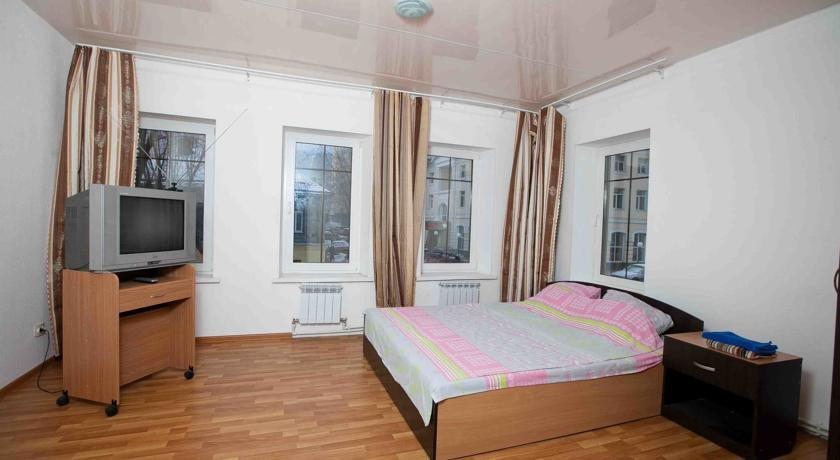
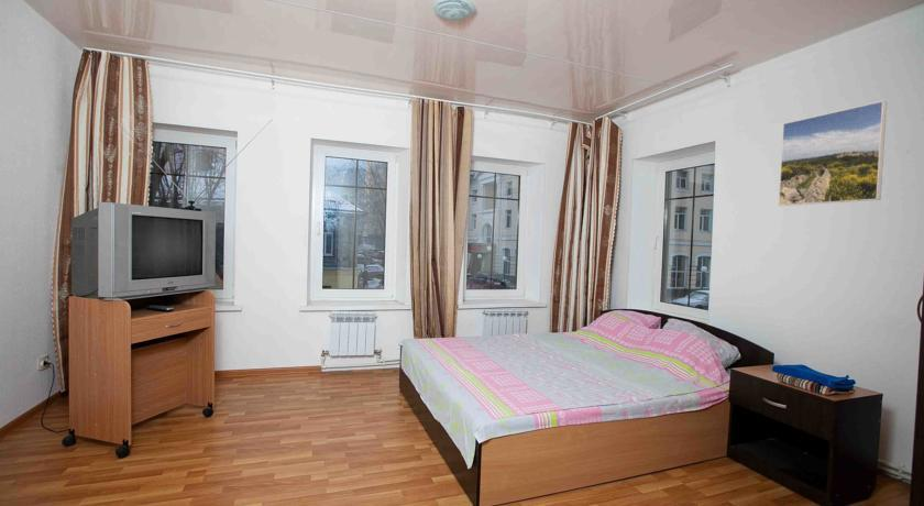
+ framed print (827, 157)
